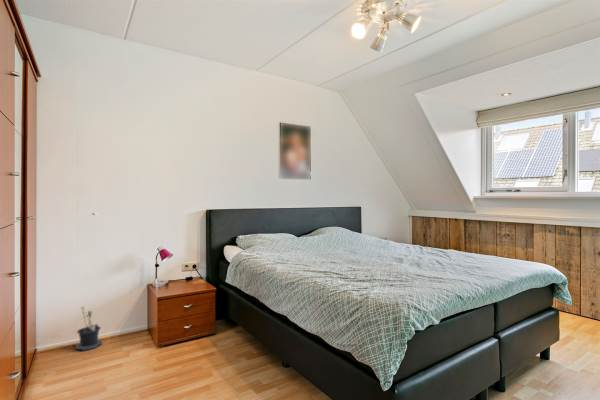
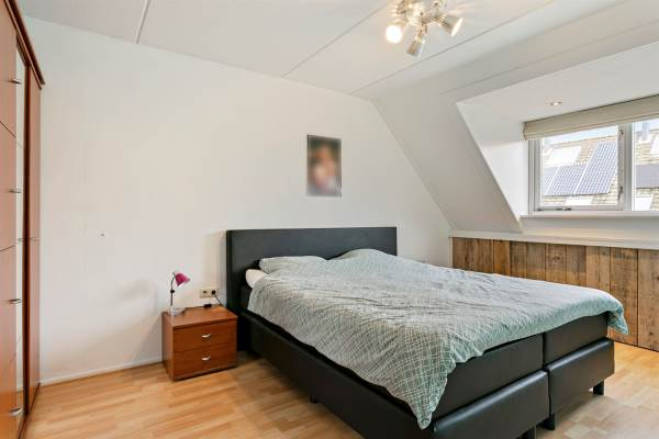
- potted plant (87, 326)
